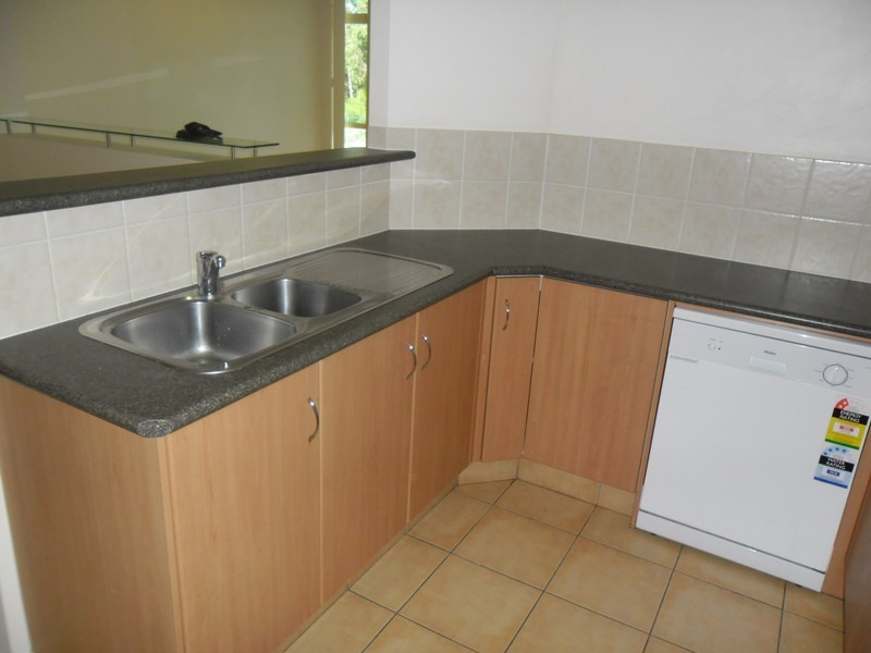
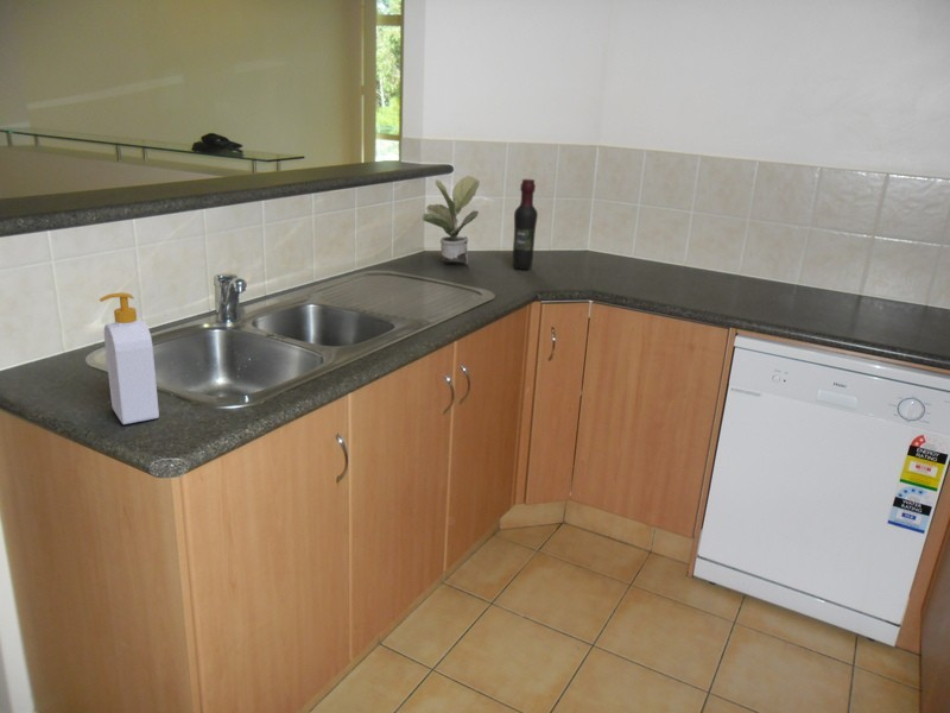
+ wine bottle (525, 223)
+ soap bottle (127, 355)
+ potted plant (448, 221)
